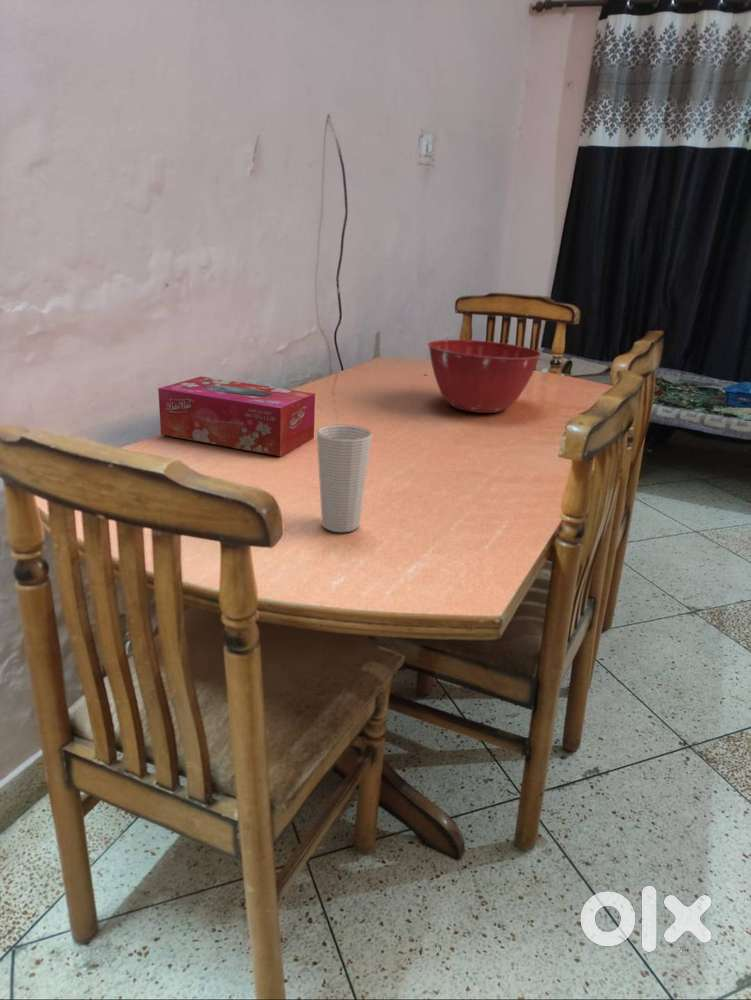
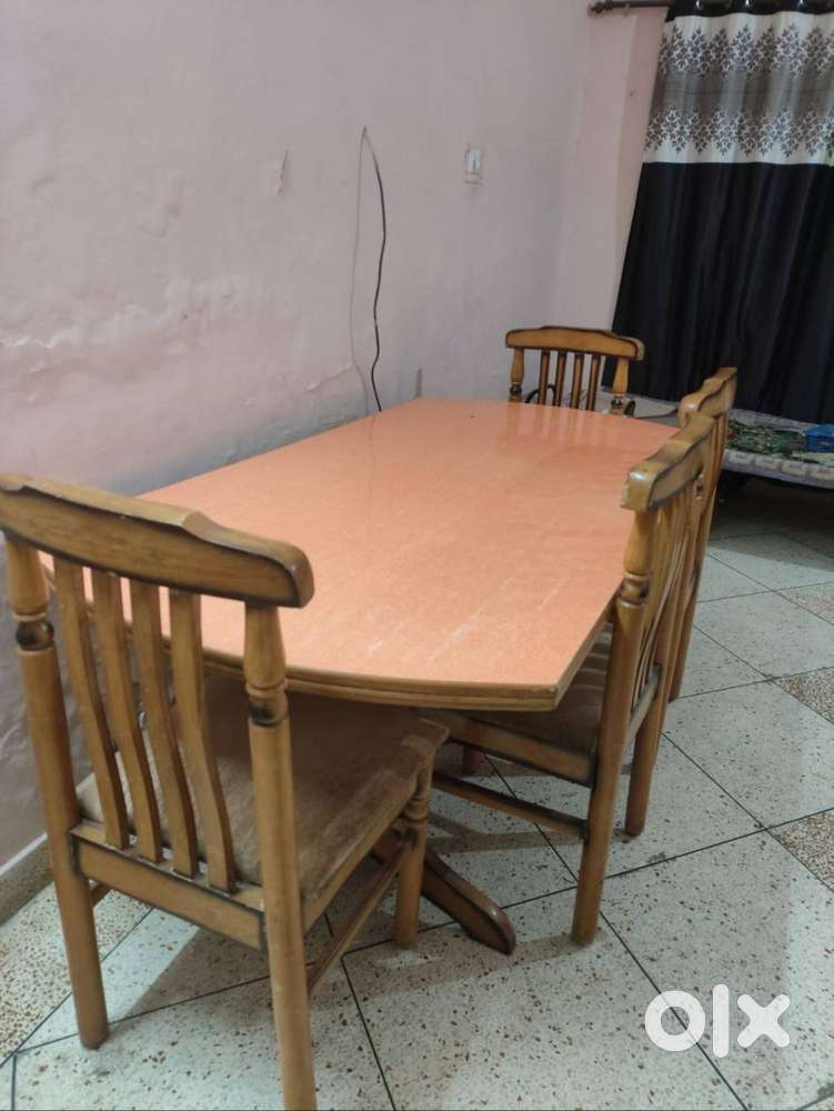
- tissue box (238, 413)
- cup (342, 479)
- mixing bowl (481, 377)
